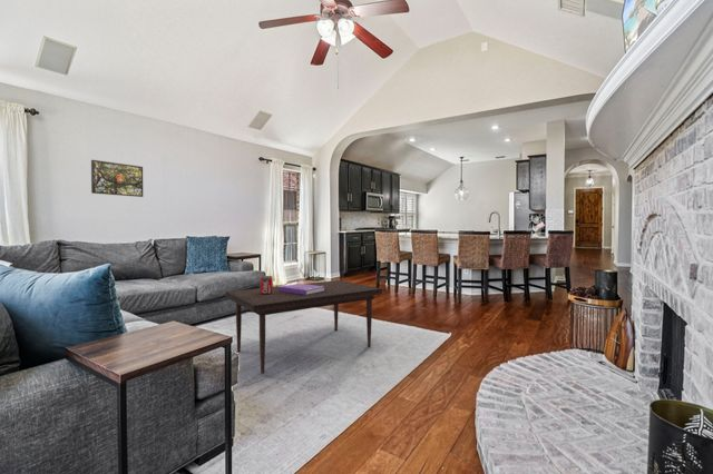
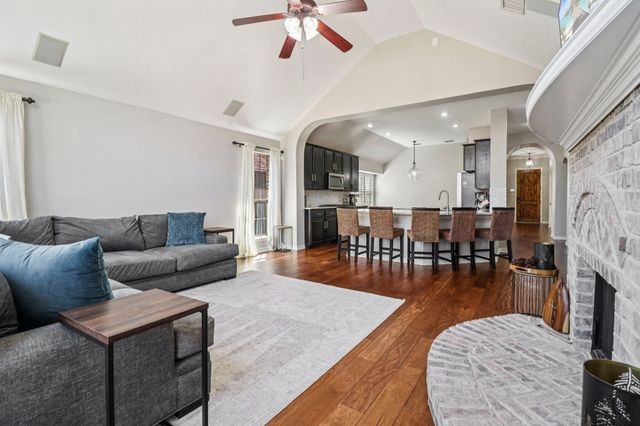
- coffee table (305, 308)
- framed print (118, 179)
